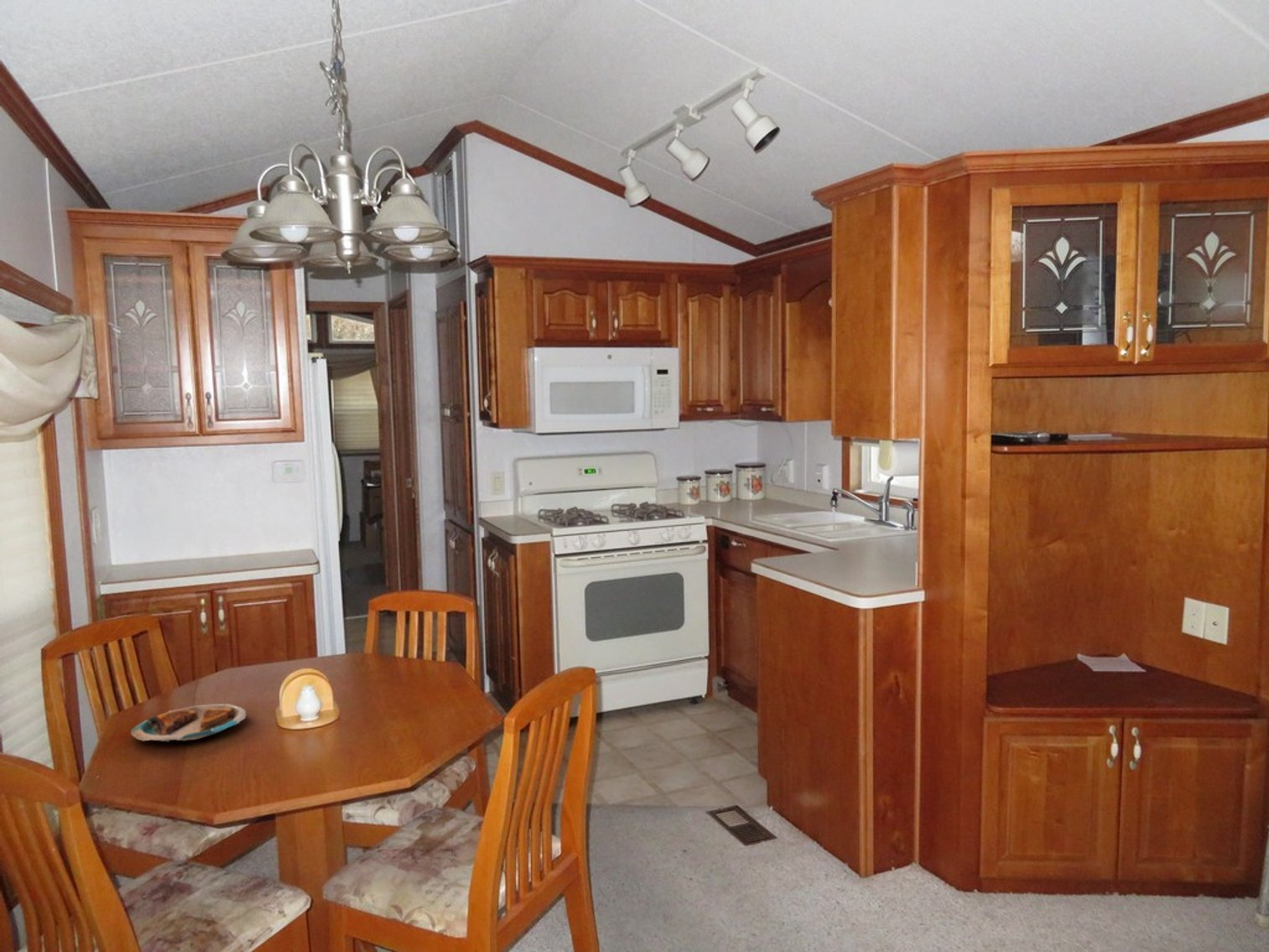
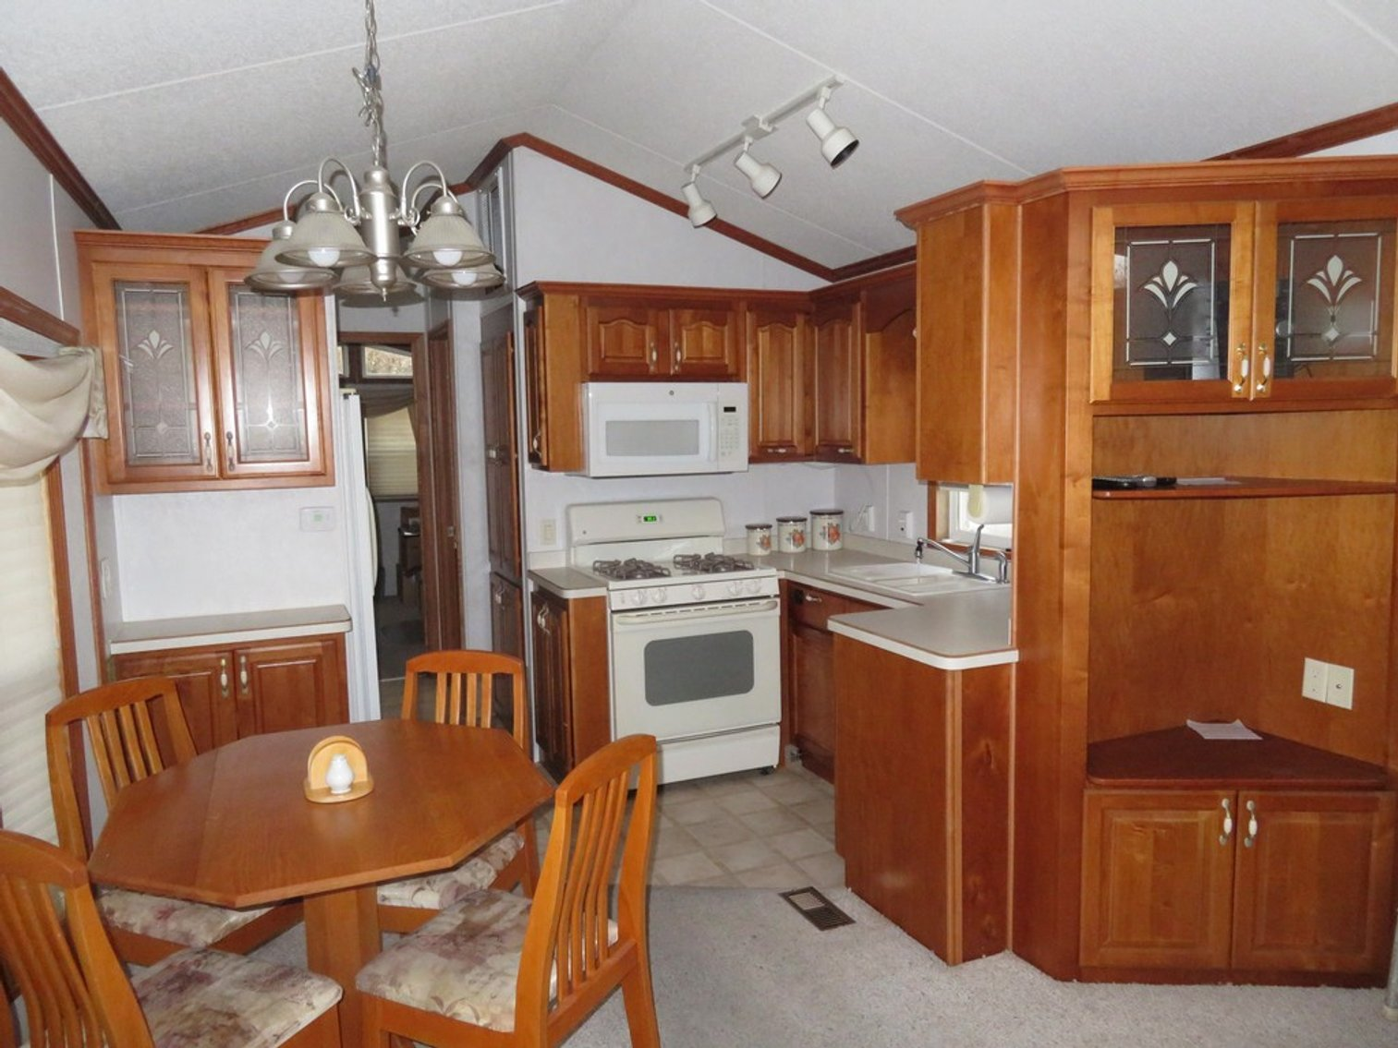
- plate (188, 723)
